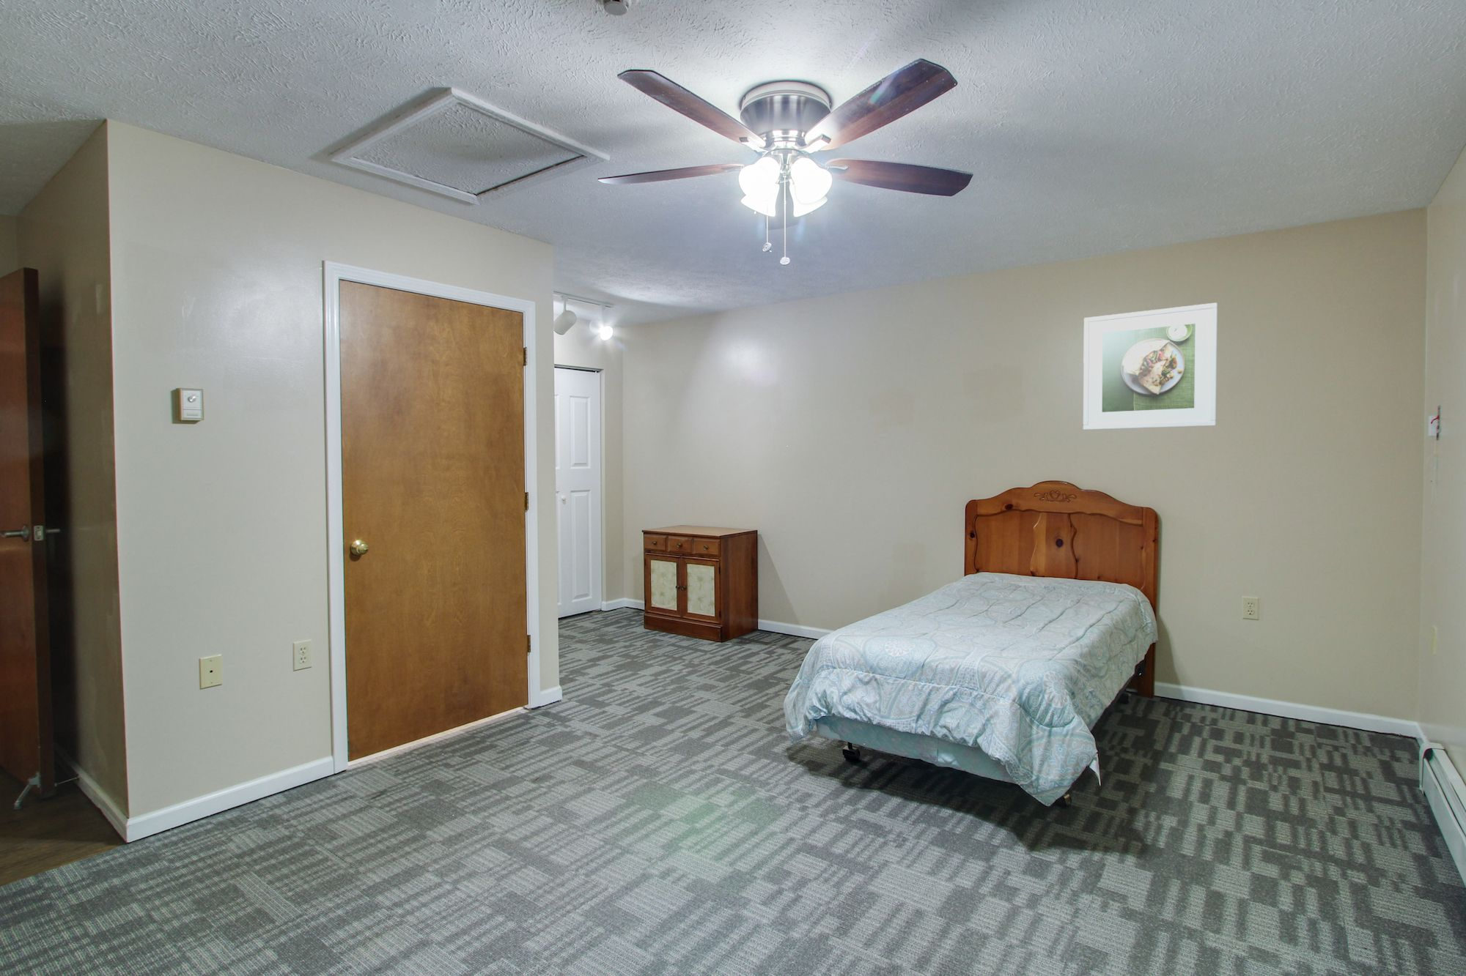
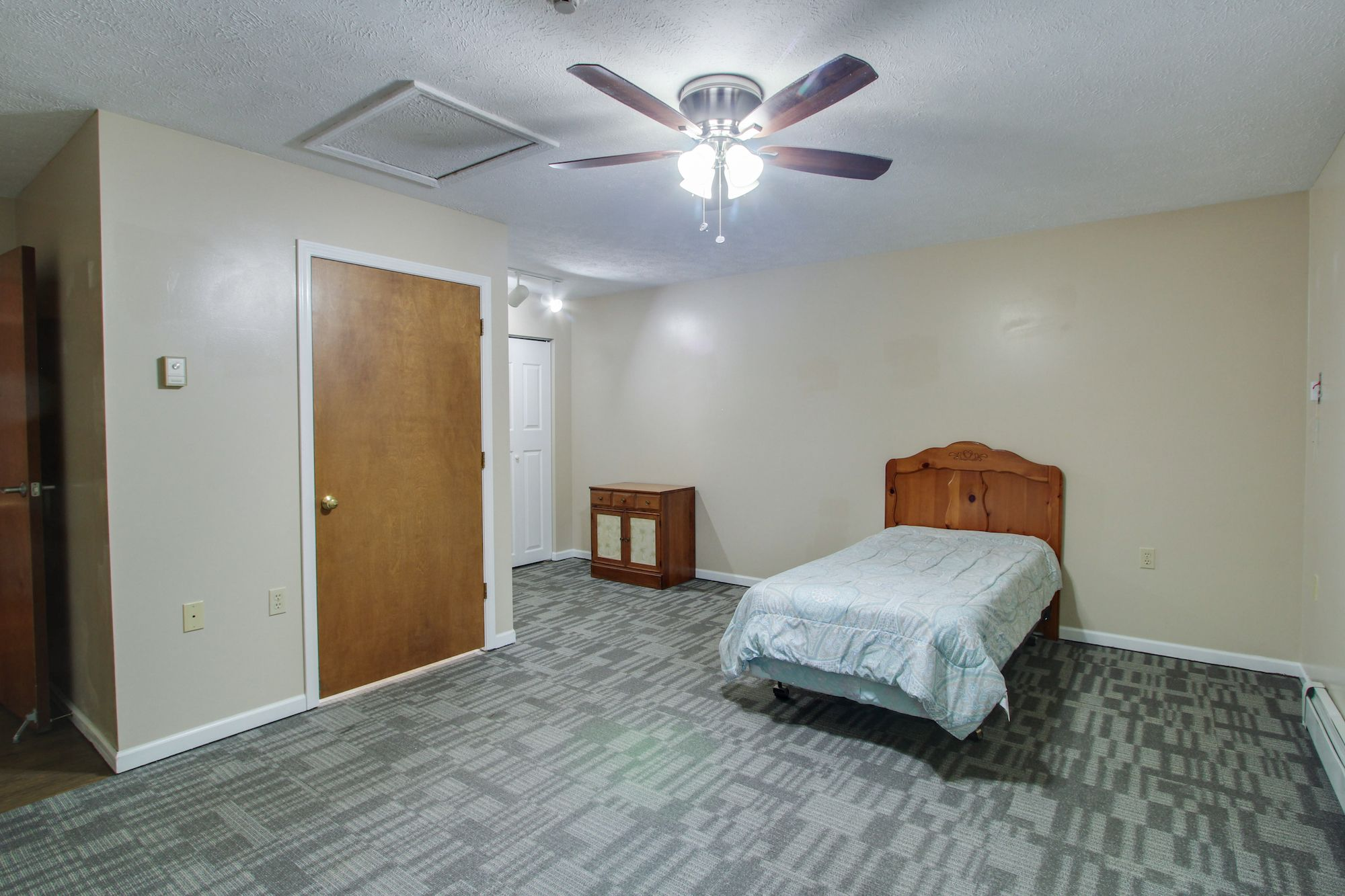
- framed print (1147, 369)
